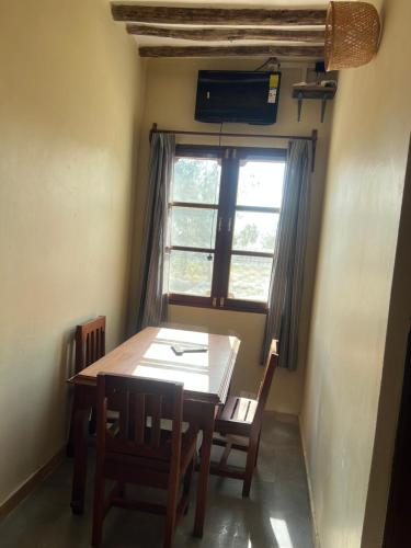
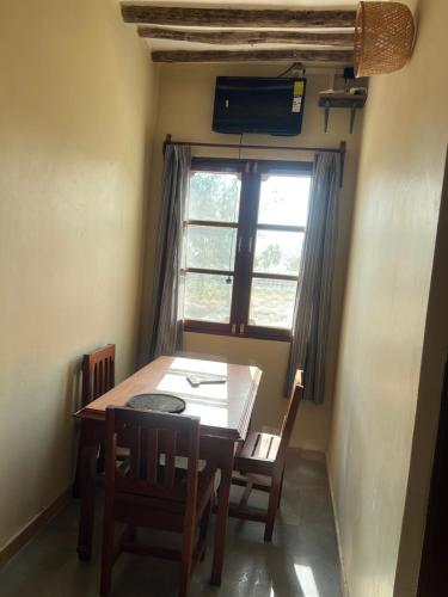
+ plate (157, 402)
